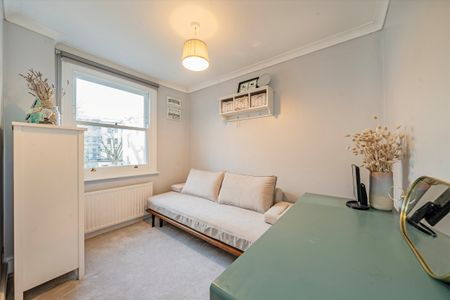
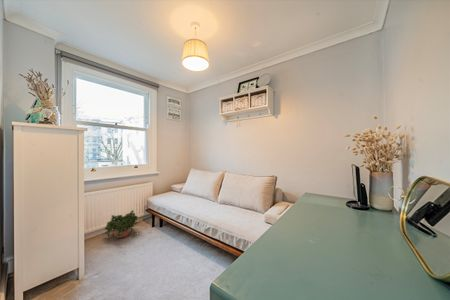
+ potted plant (121, 225)
